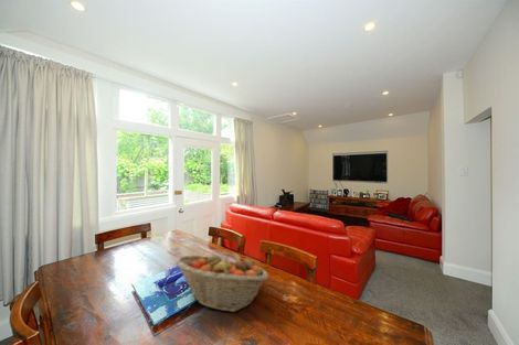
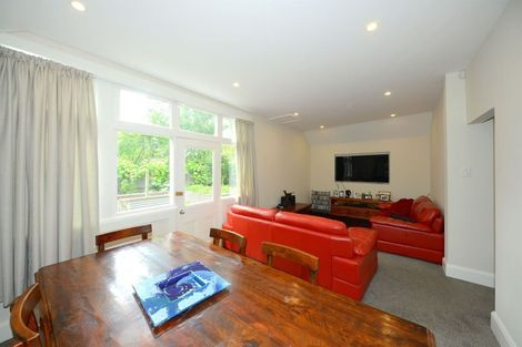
- fruit basket (221, 273)
